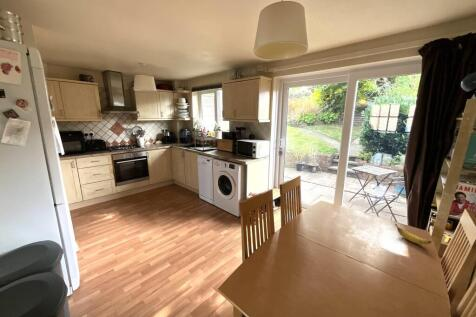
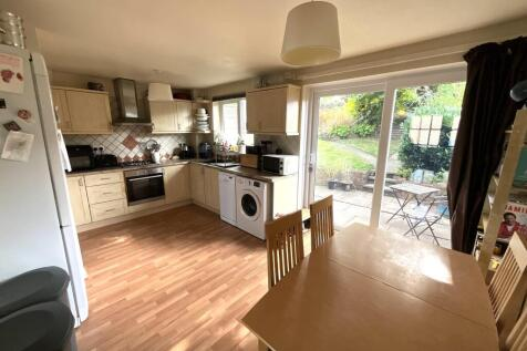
- banana (411, 235)
